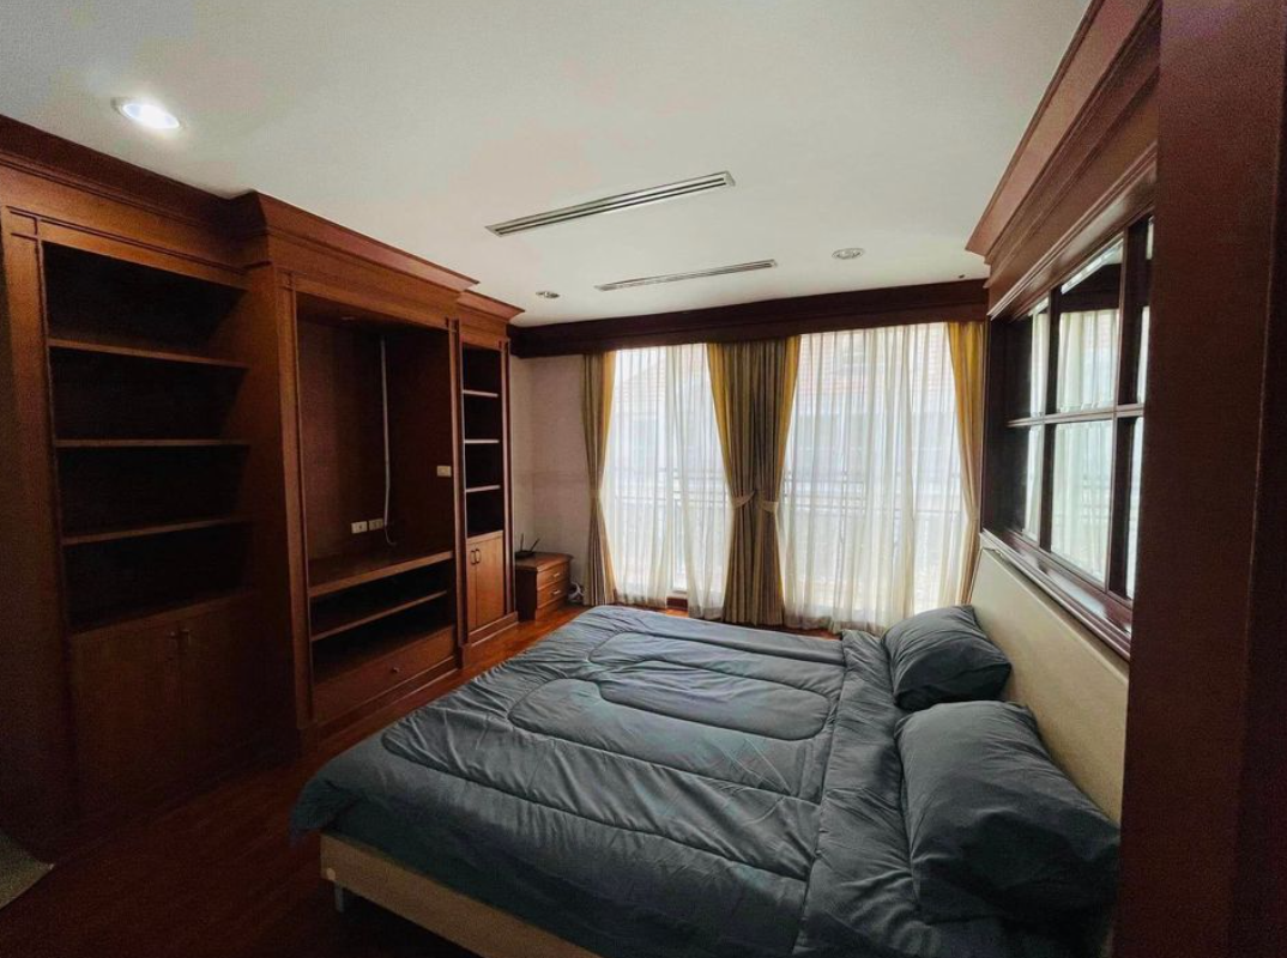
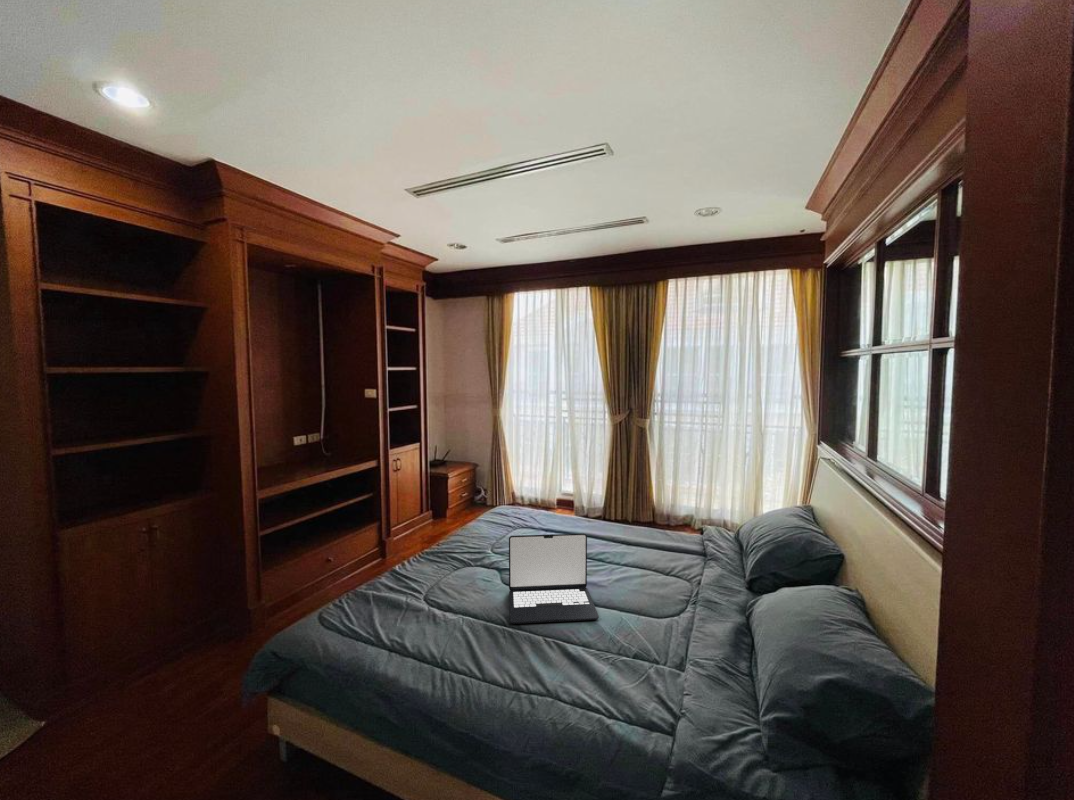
+ laptop (551, 575)
